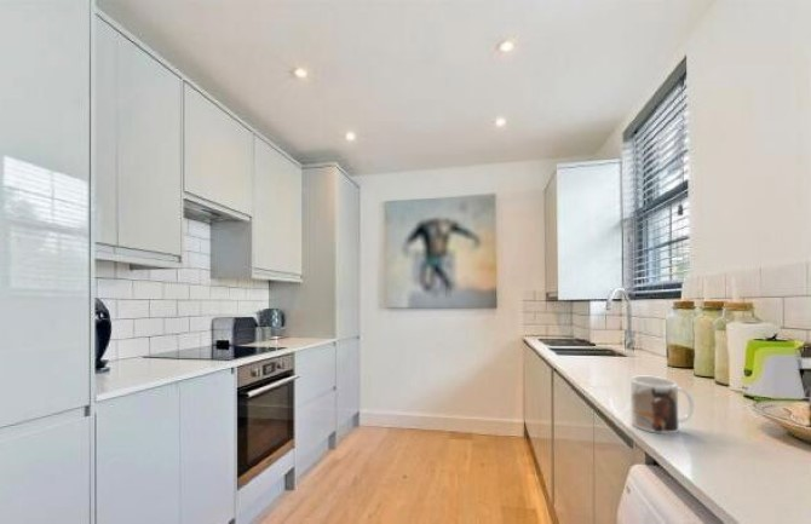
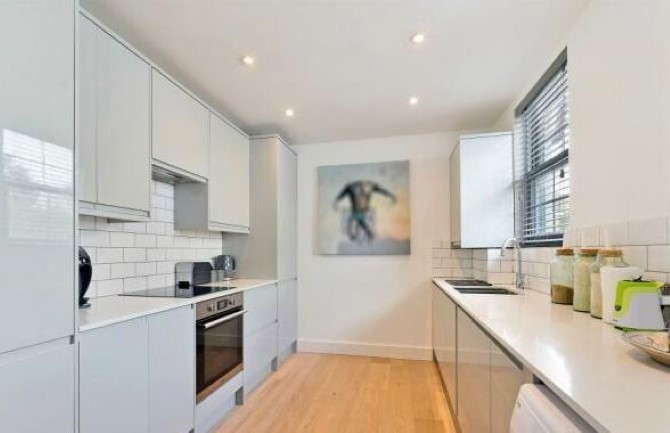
- mug (660, 403)
